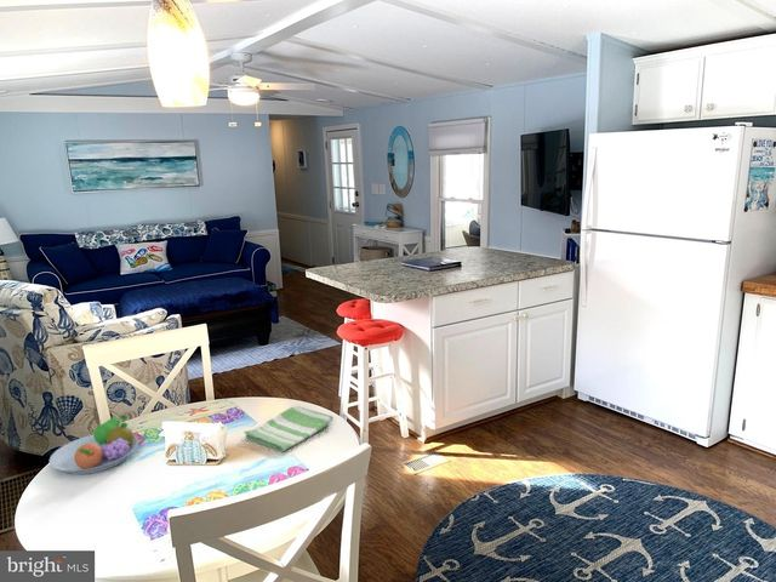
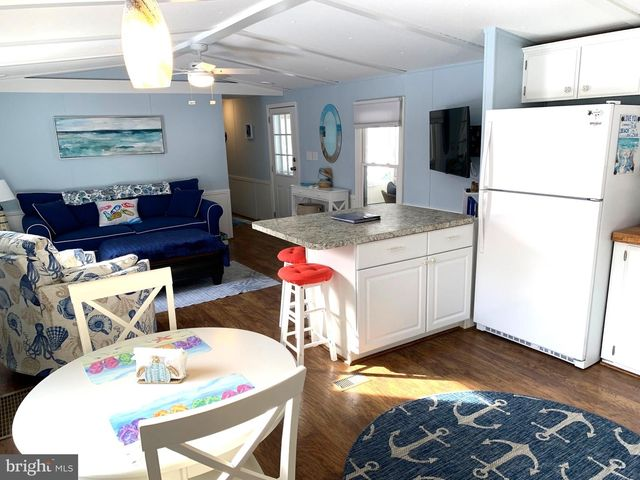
- fruit bowl (97, 441)
- dish towel (290, 426)
